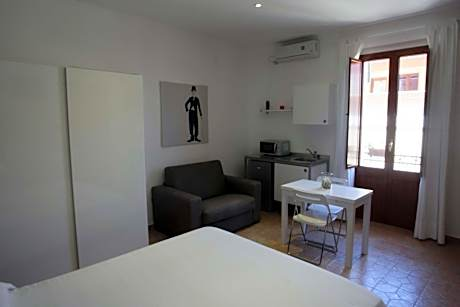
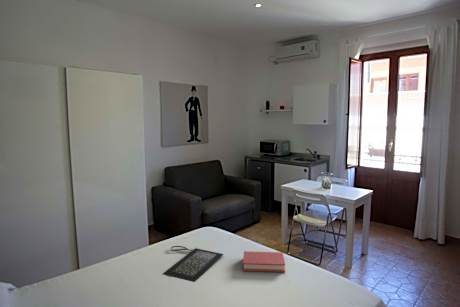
+ book (263, 261)
+ clutch bag (195, 261)
